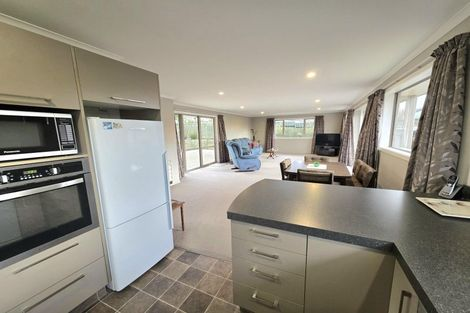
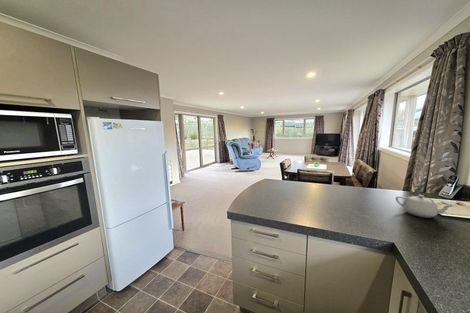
+ teapot (421, 204)
